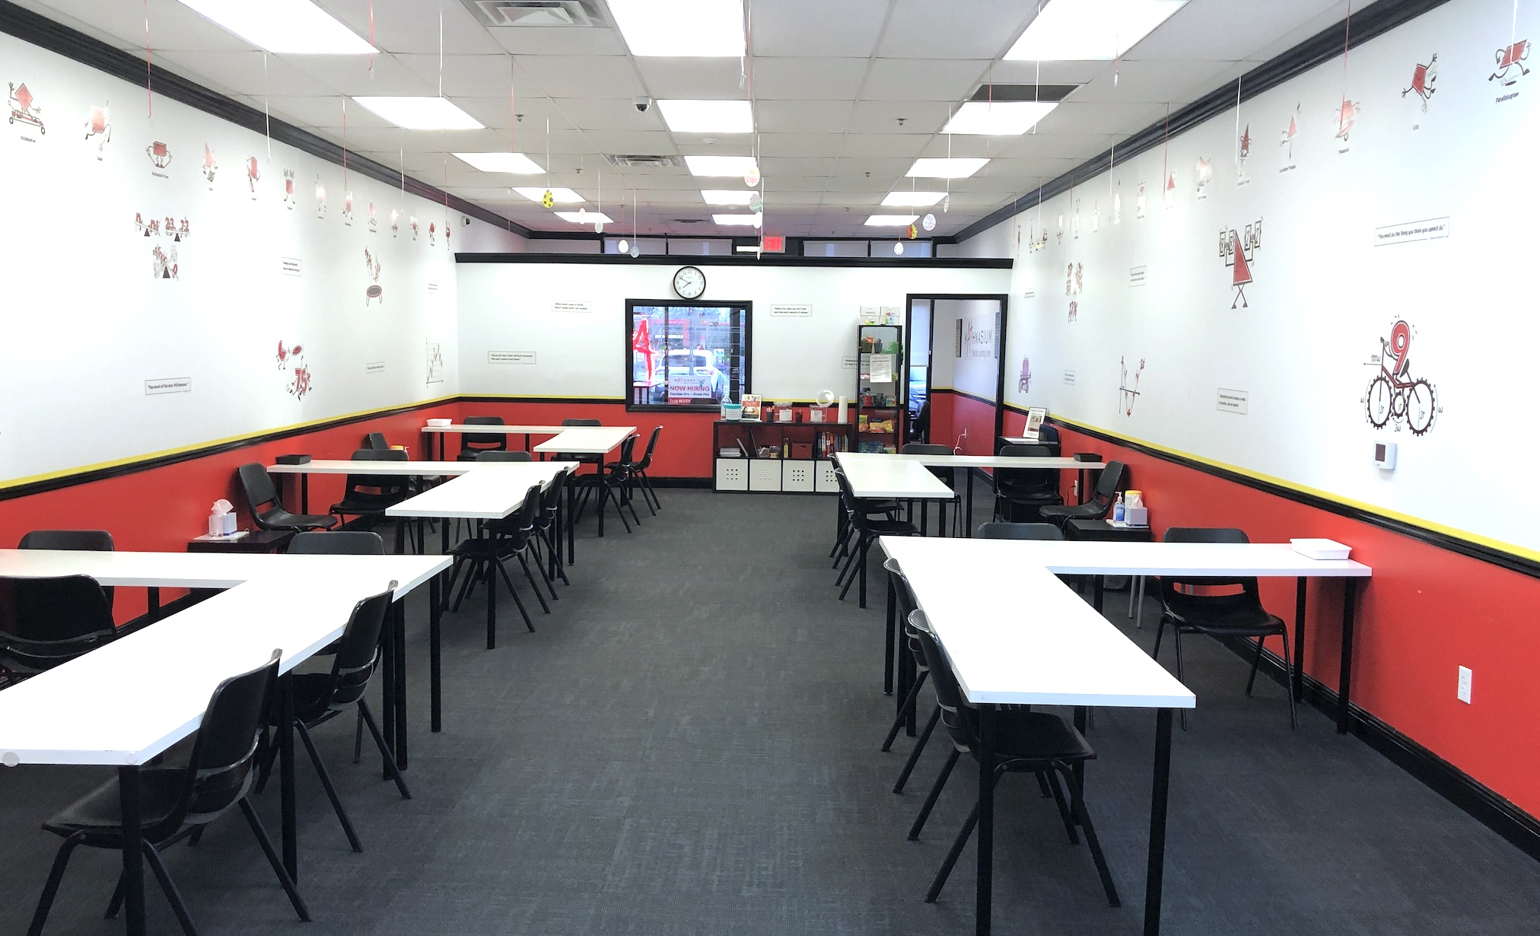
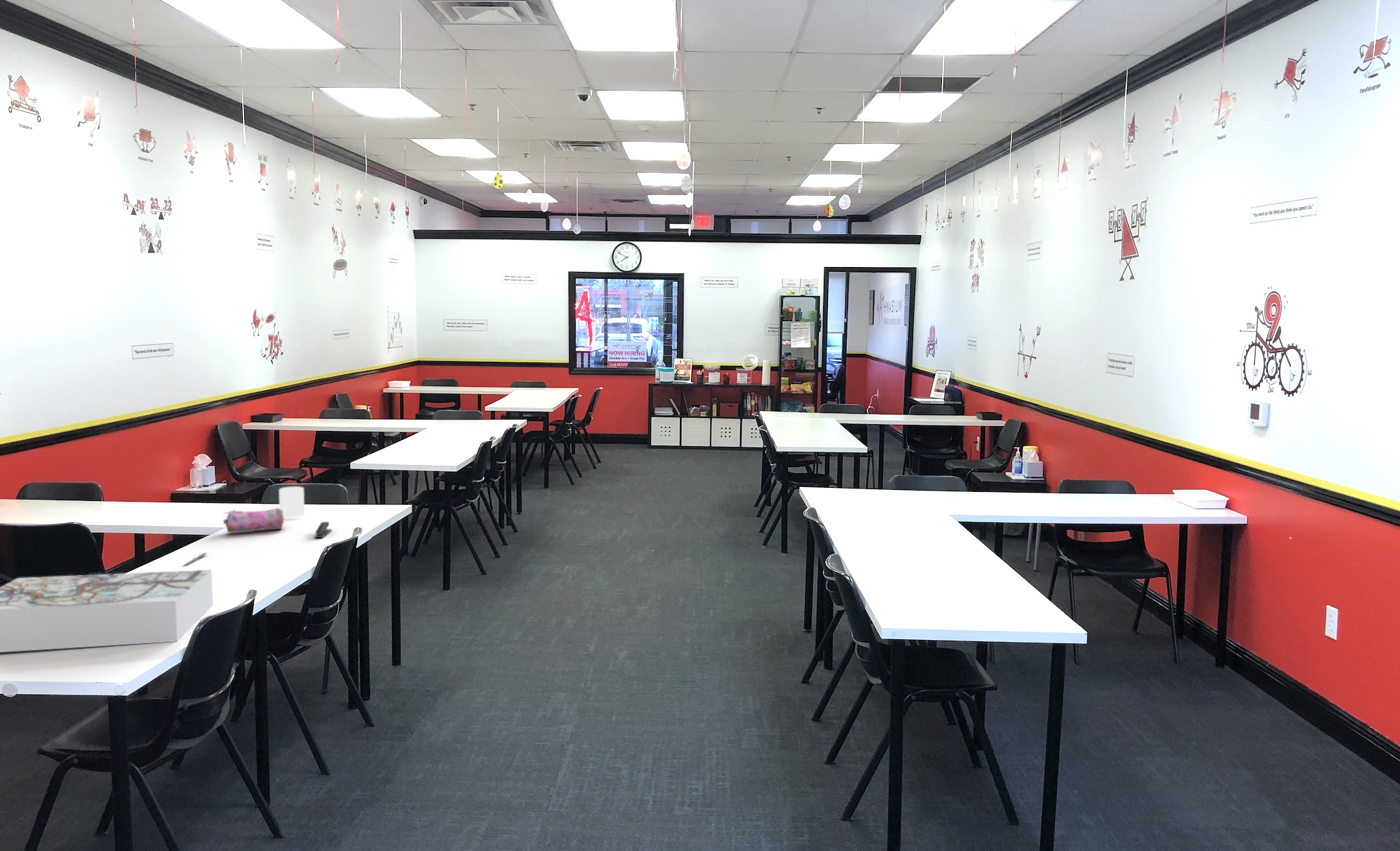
+ cup (291, 502)
+ board game (95, 608)
+ pencil case (254, 520)
+ pen (195, 558)
+ stapler (322, 529)
